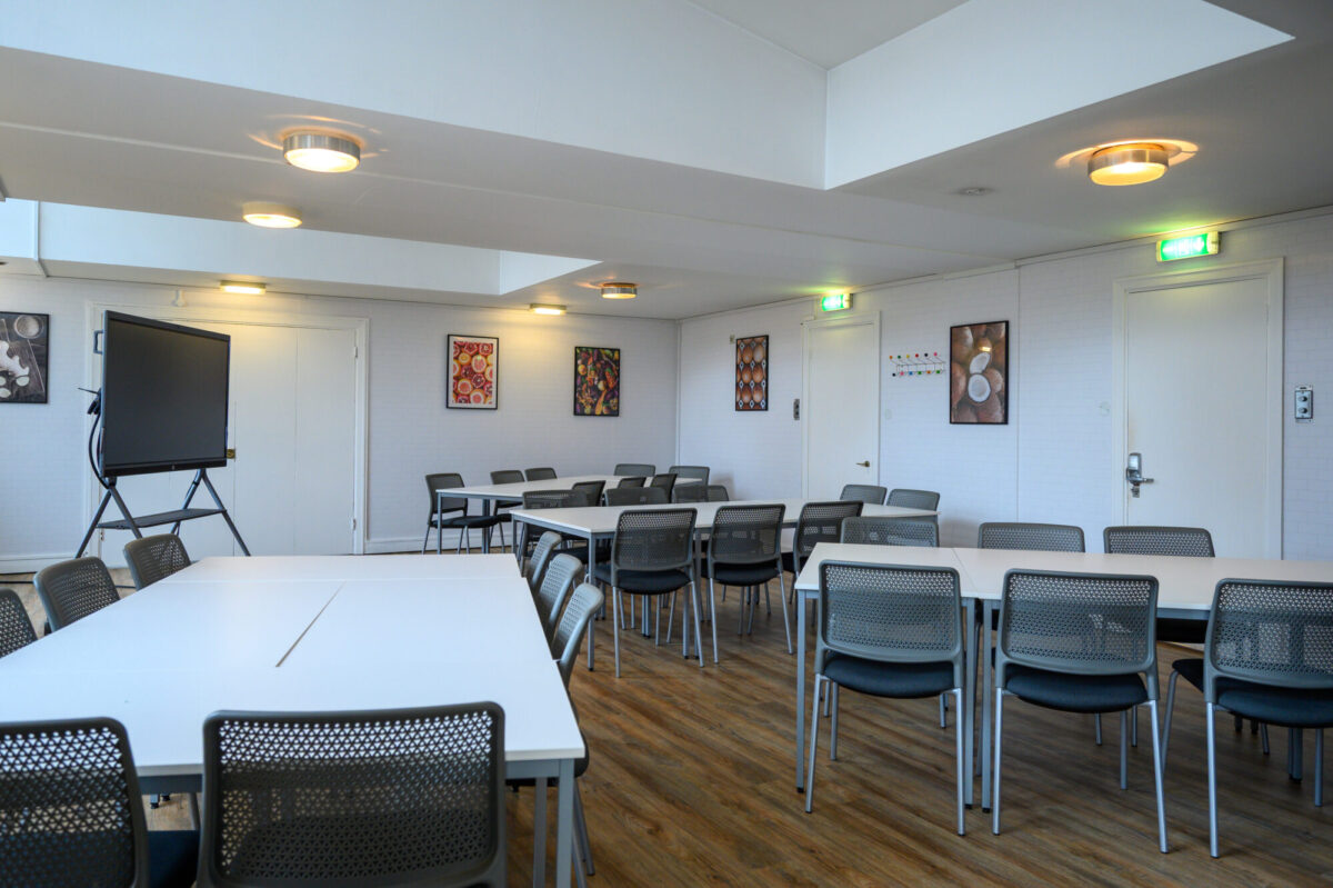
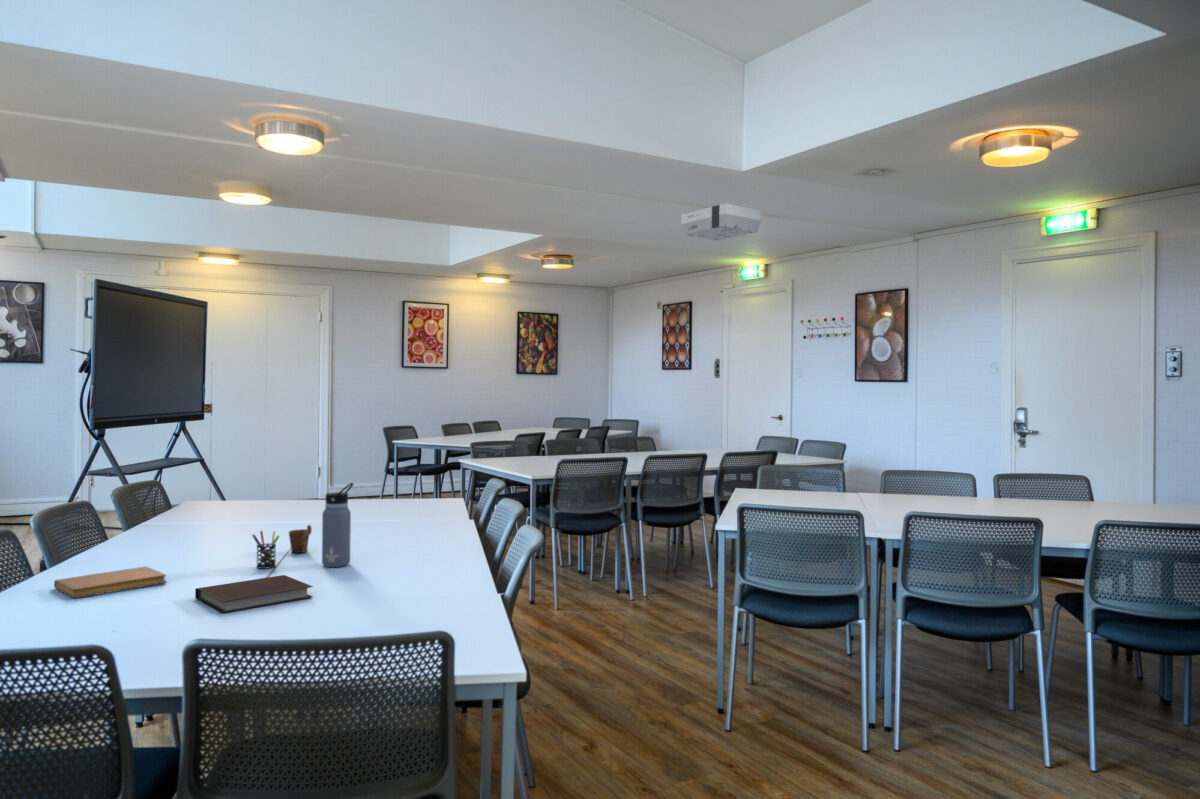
+ notebook (254, 592)
+ mug (302, 538)
+ water bottle (337, 523)
+ pen holder (267, 547)
+ notebook (111, 581)
+ projector (720, 223)
